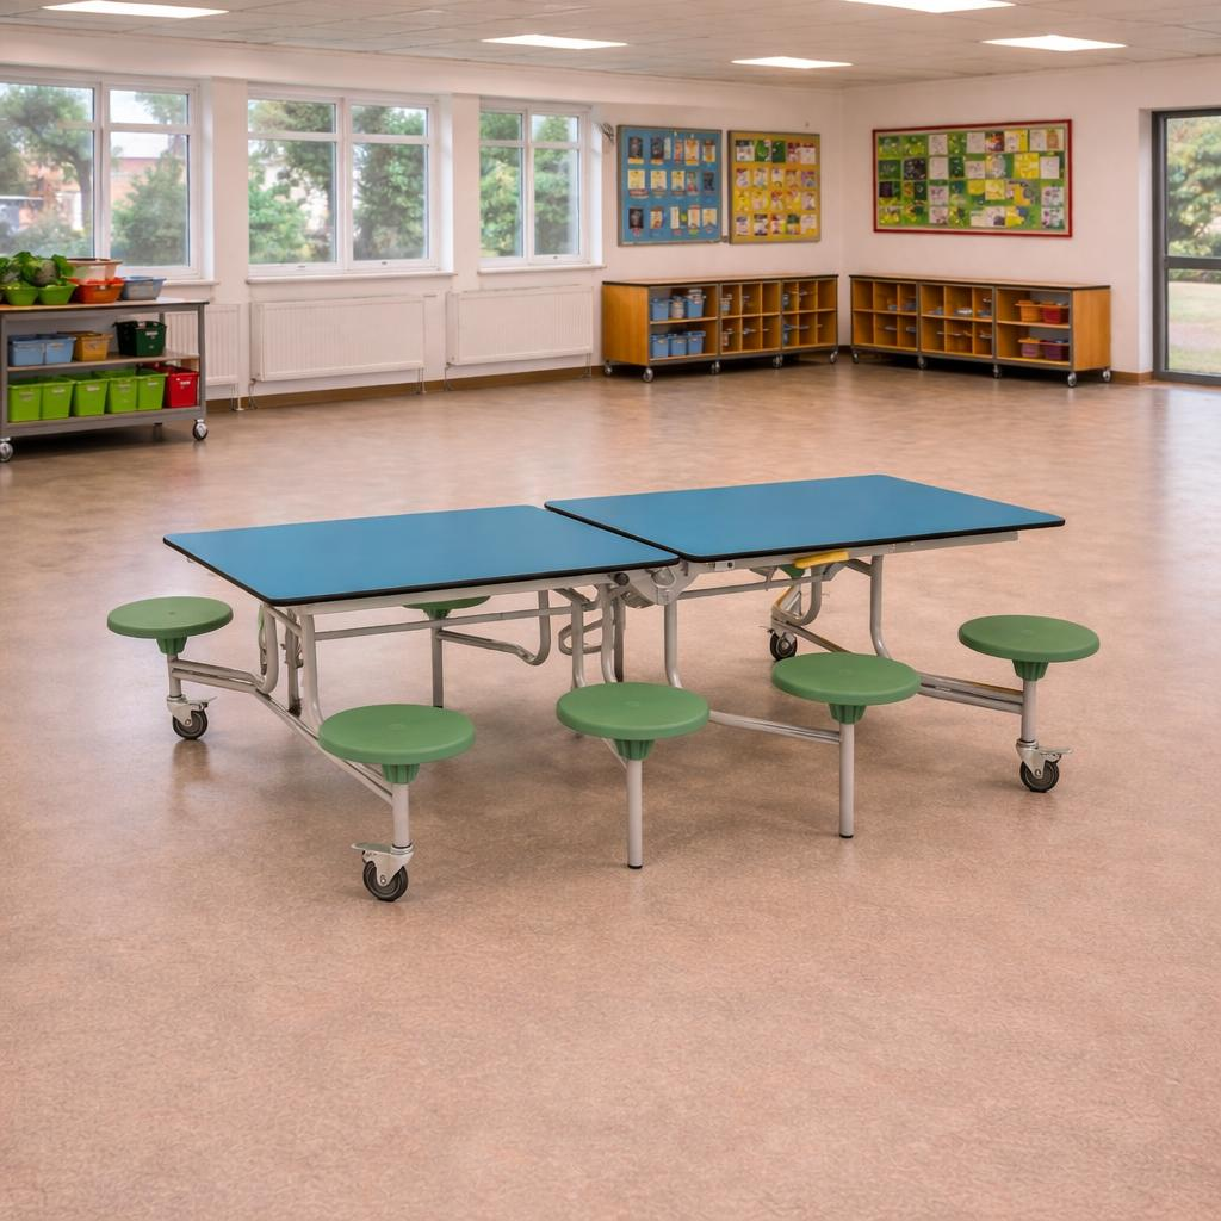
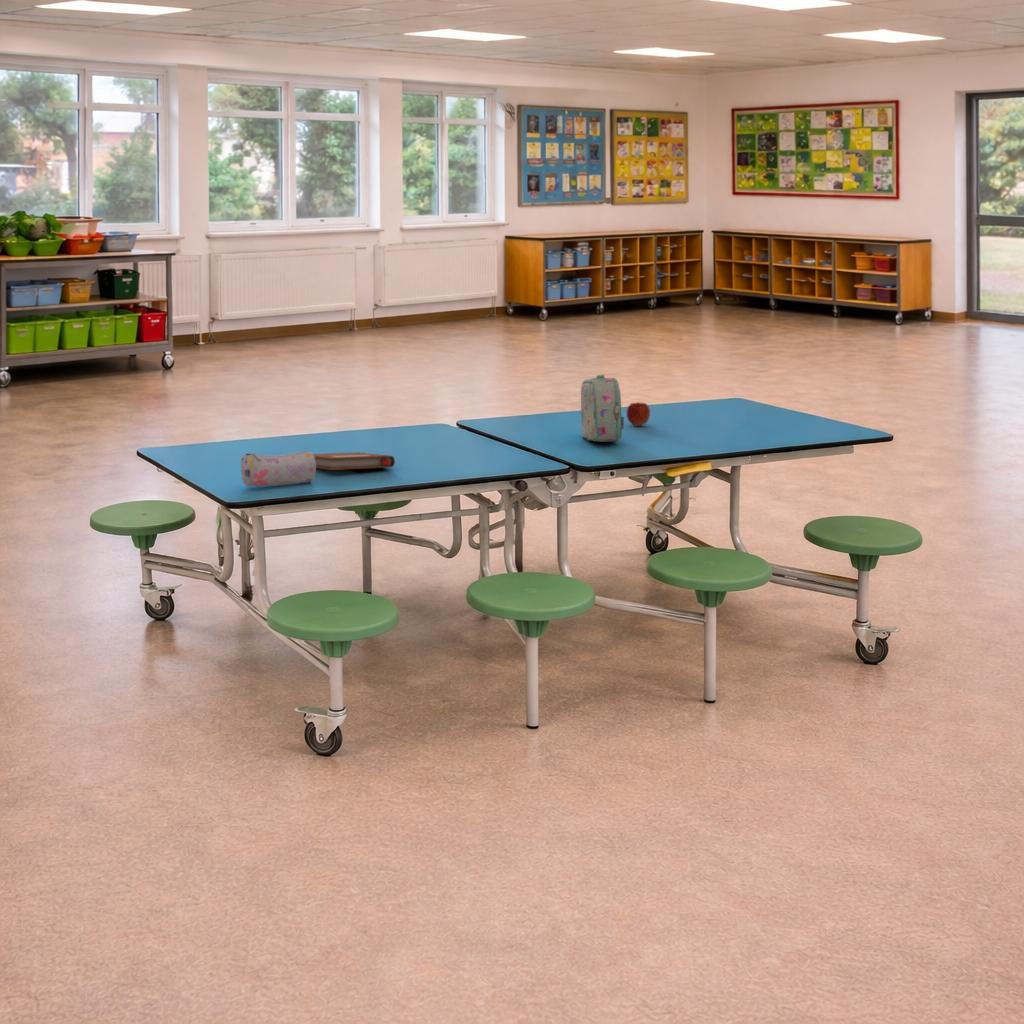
+ apple (638, 413)
+ pencil case (278, 468)
+ notebook (348, 460)
+ lunch box (601, 407)
